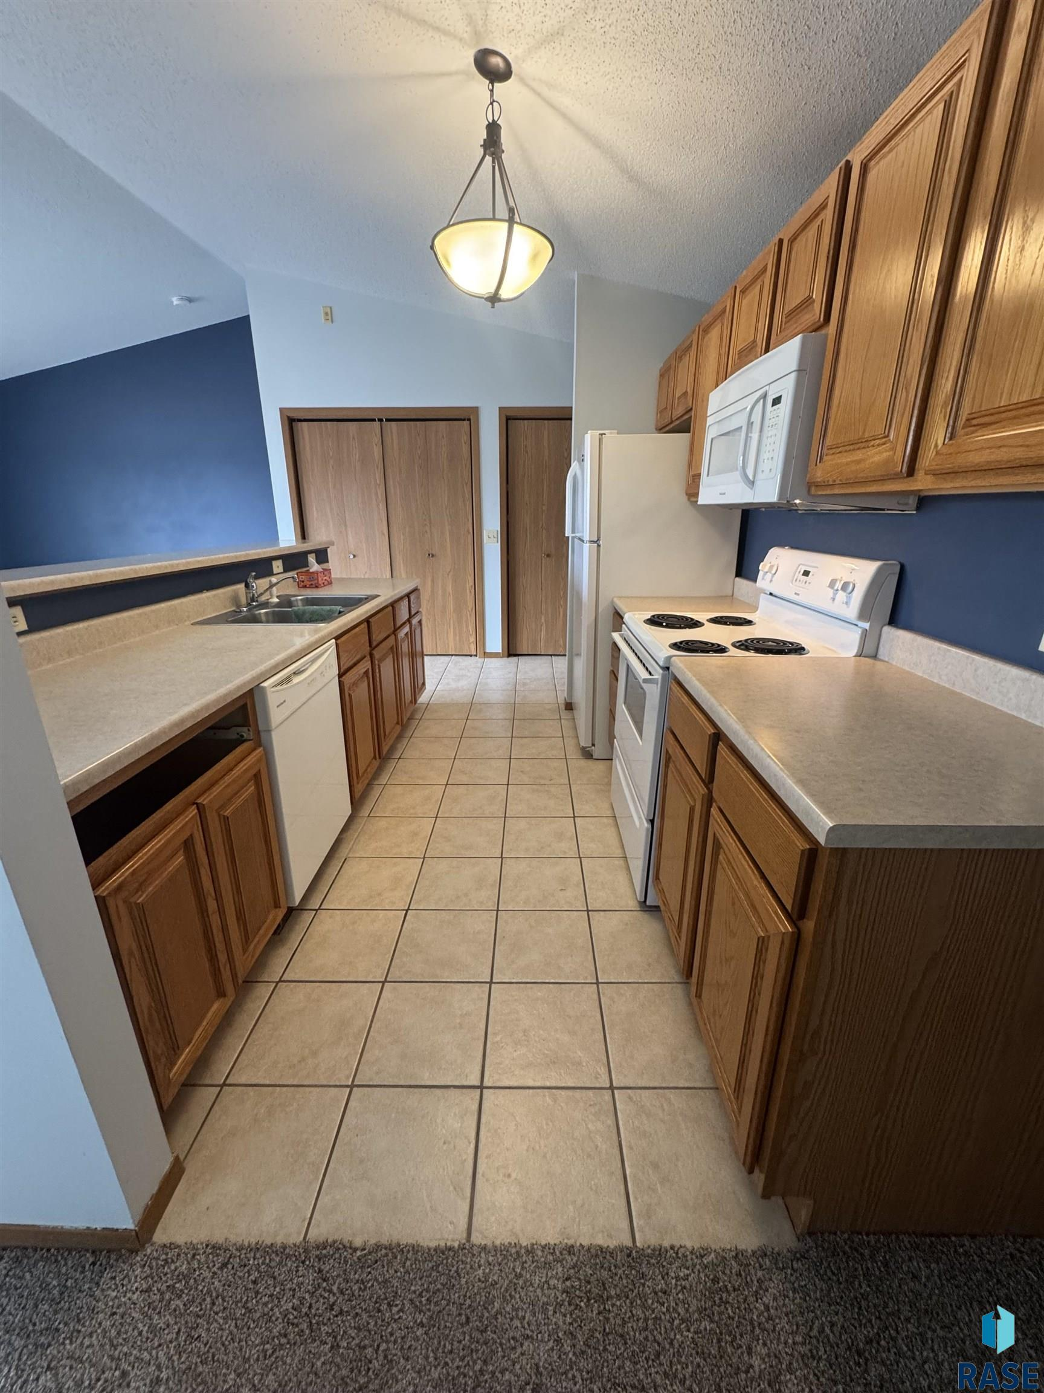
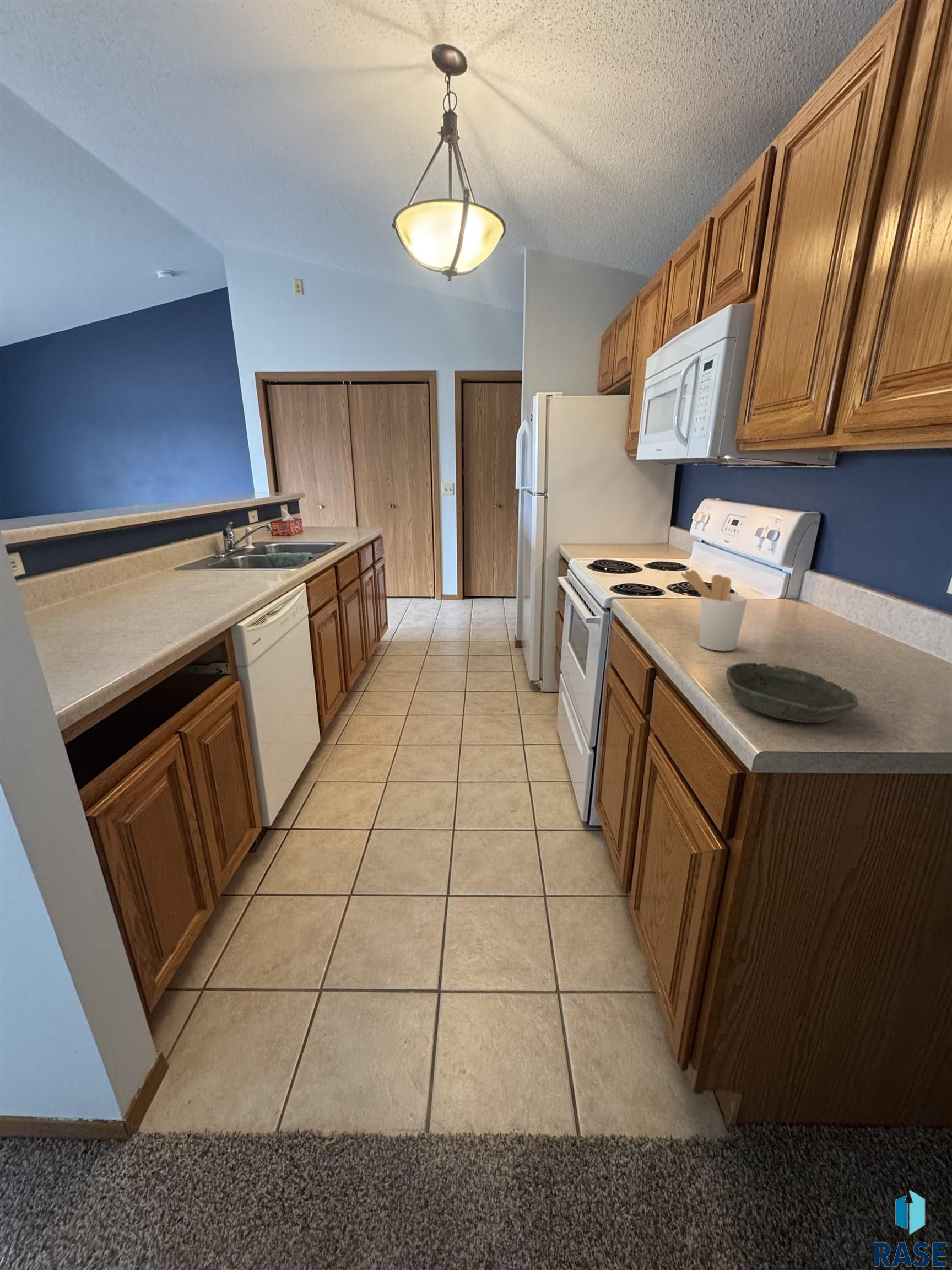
+ utensil holder (710, 607)
+ bowl (787, 692)
